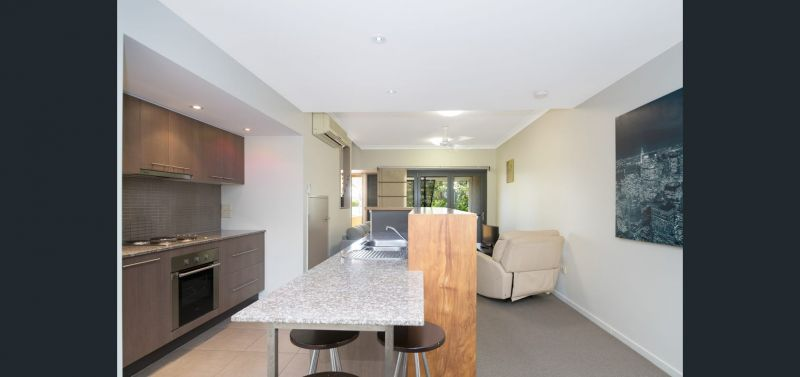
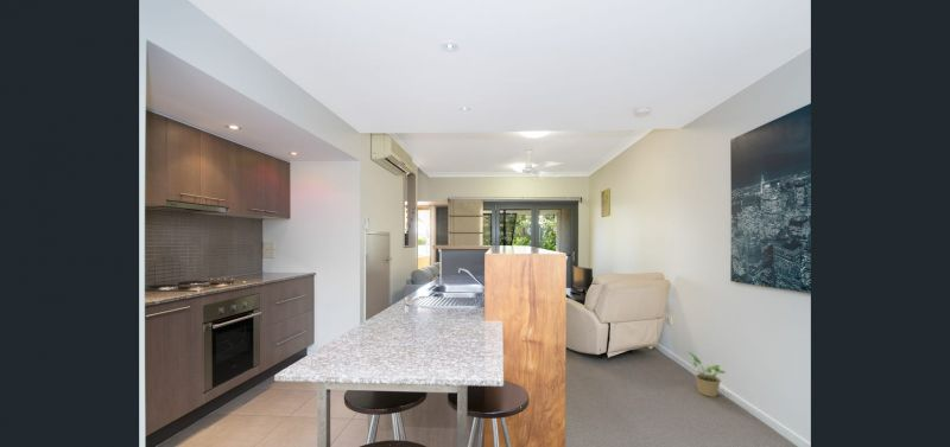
+ potted plant (707, 375)
